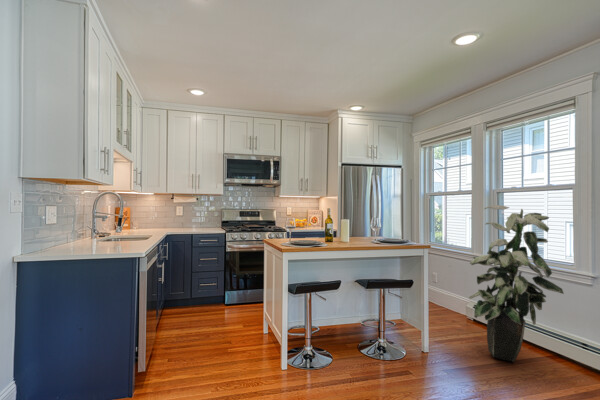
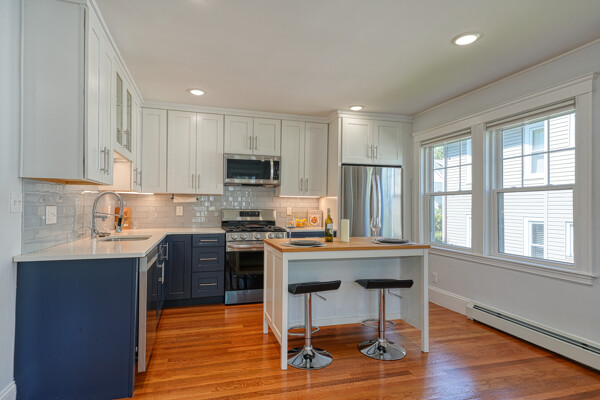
- indoor plant (507, 280)
